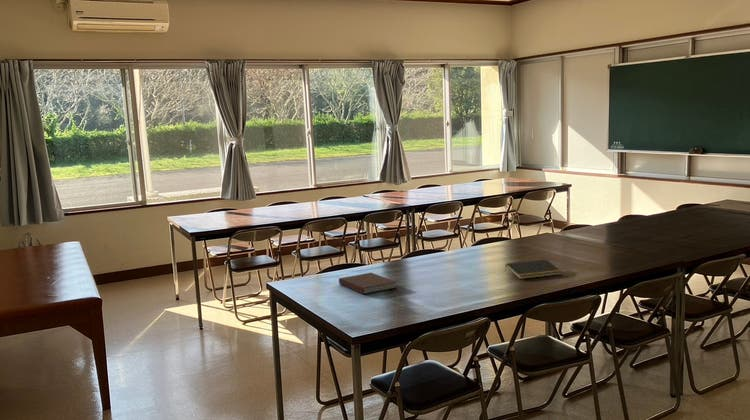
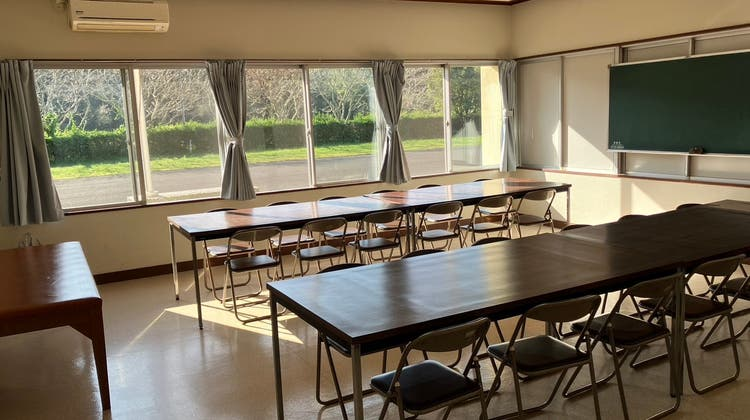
- notepad (533, 268)
- notebook (367, 283)
